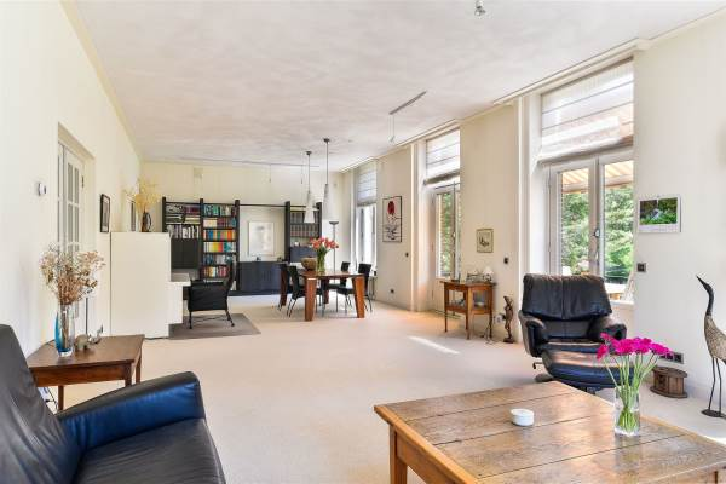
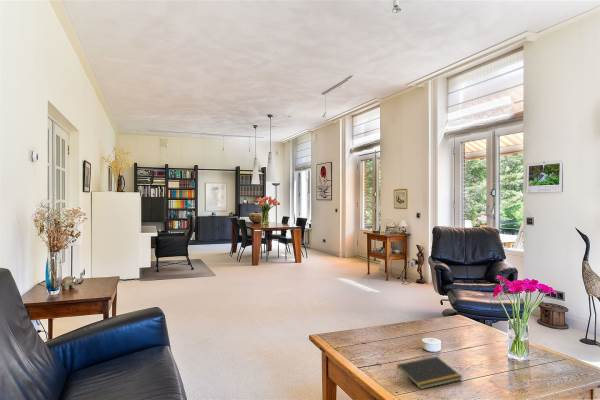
+ notepad (429, 371)
